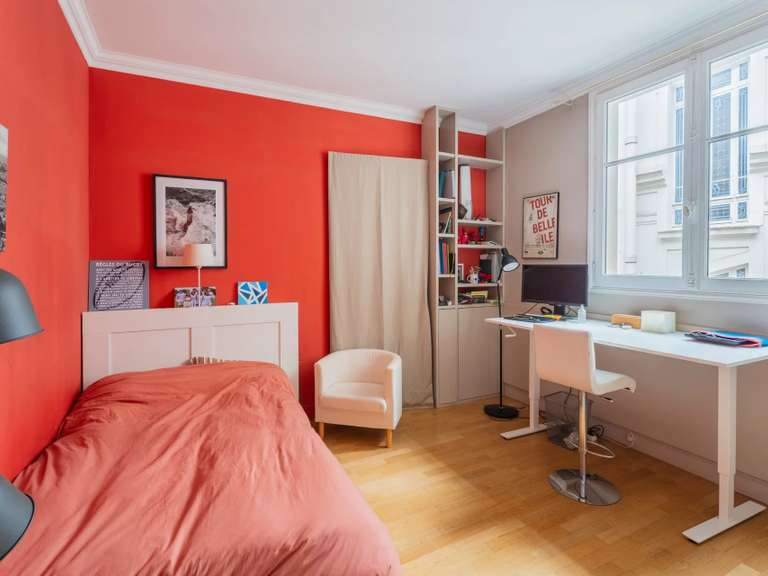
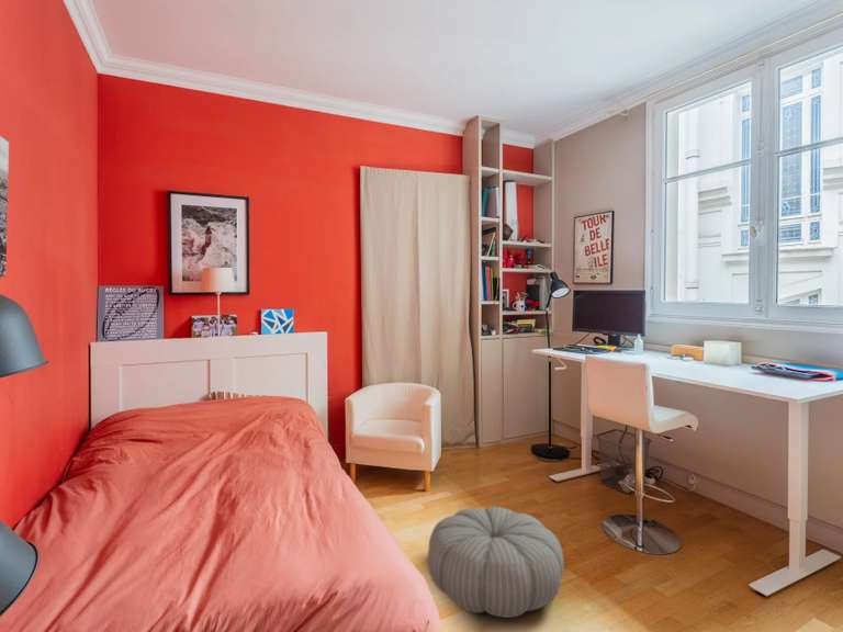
+ pouf (493, 554)
